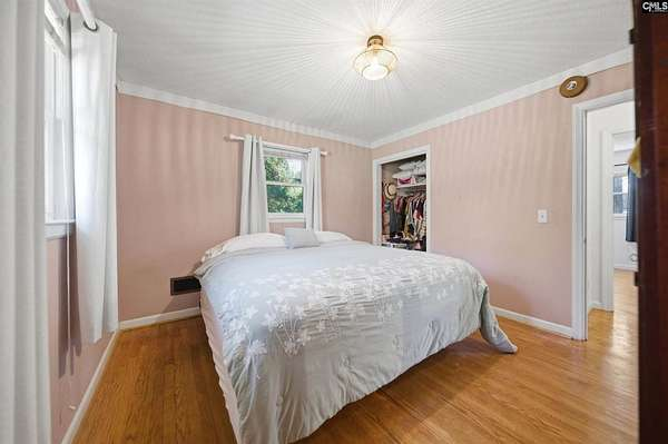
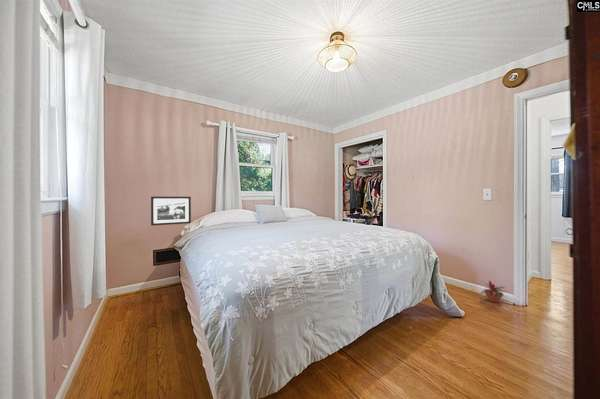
+ potted plant (493, 289)
+ picture frame (171, 210)
